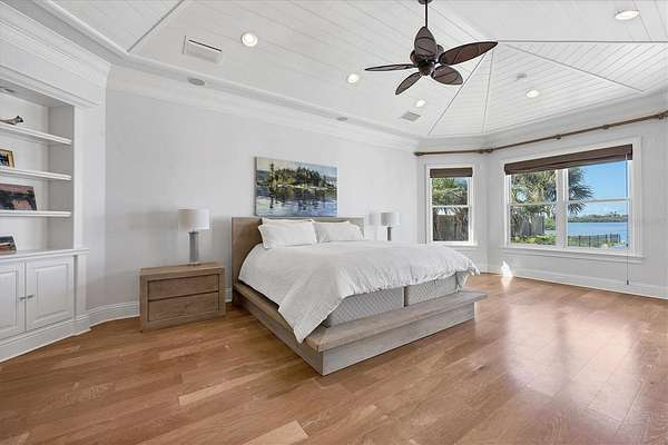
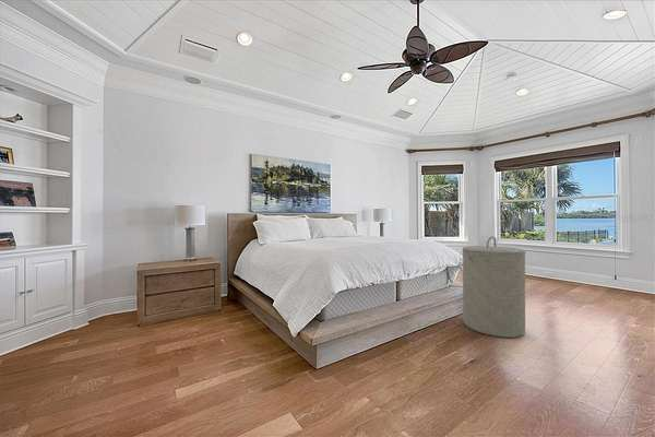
+ laundry hamper (492, 281)
